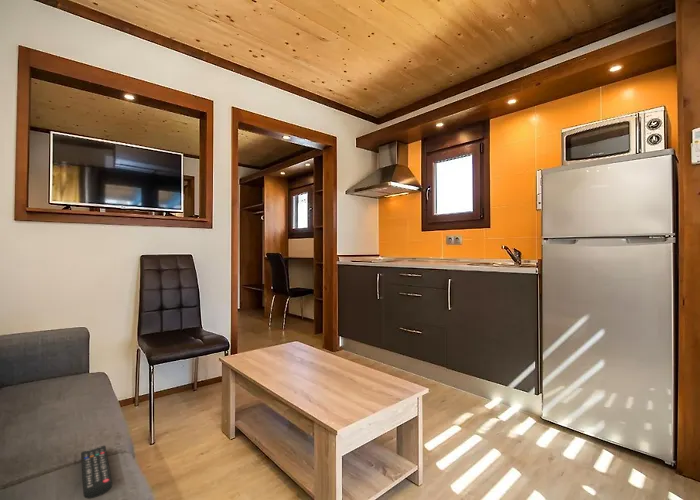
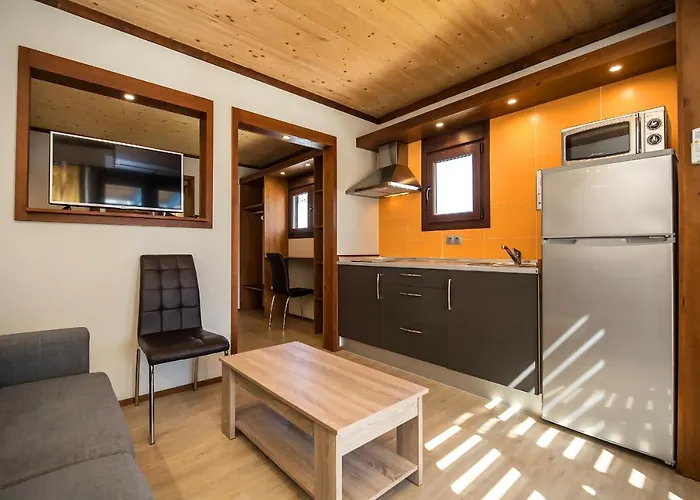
- remote control (95, 469)
